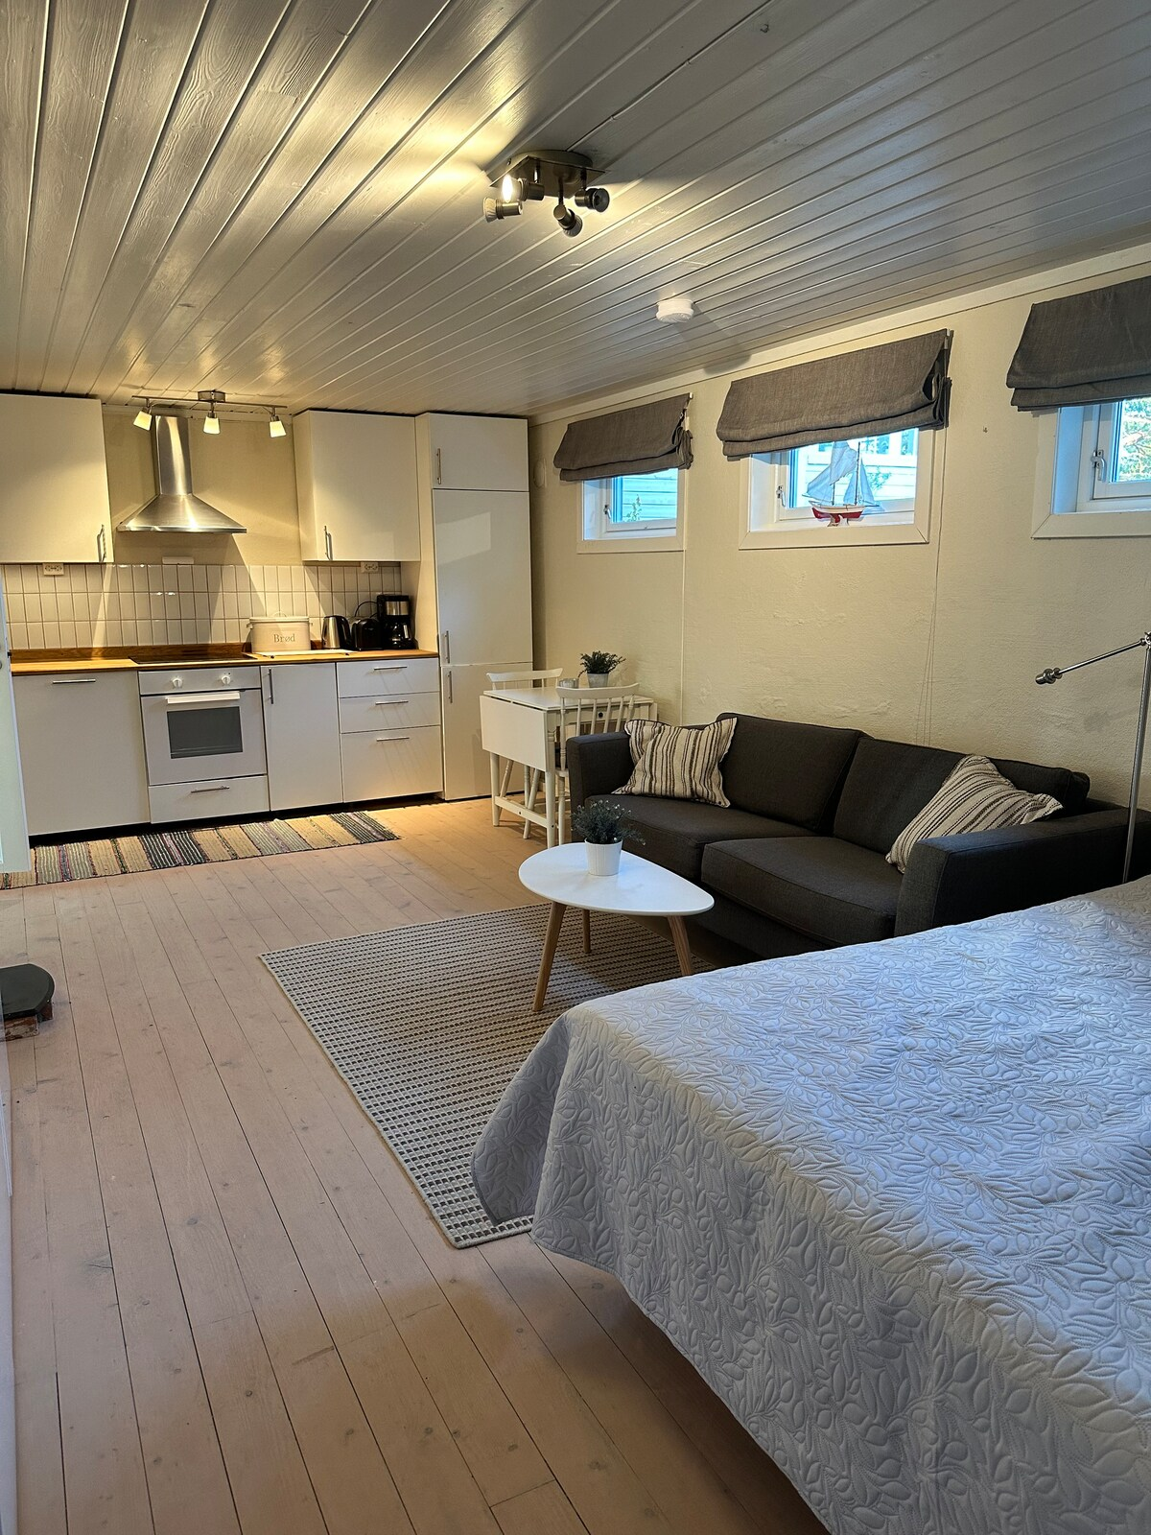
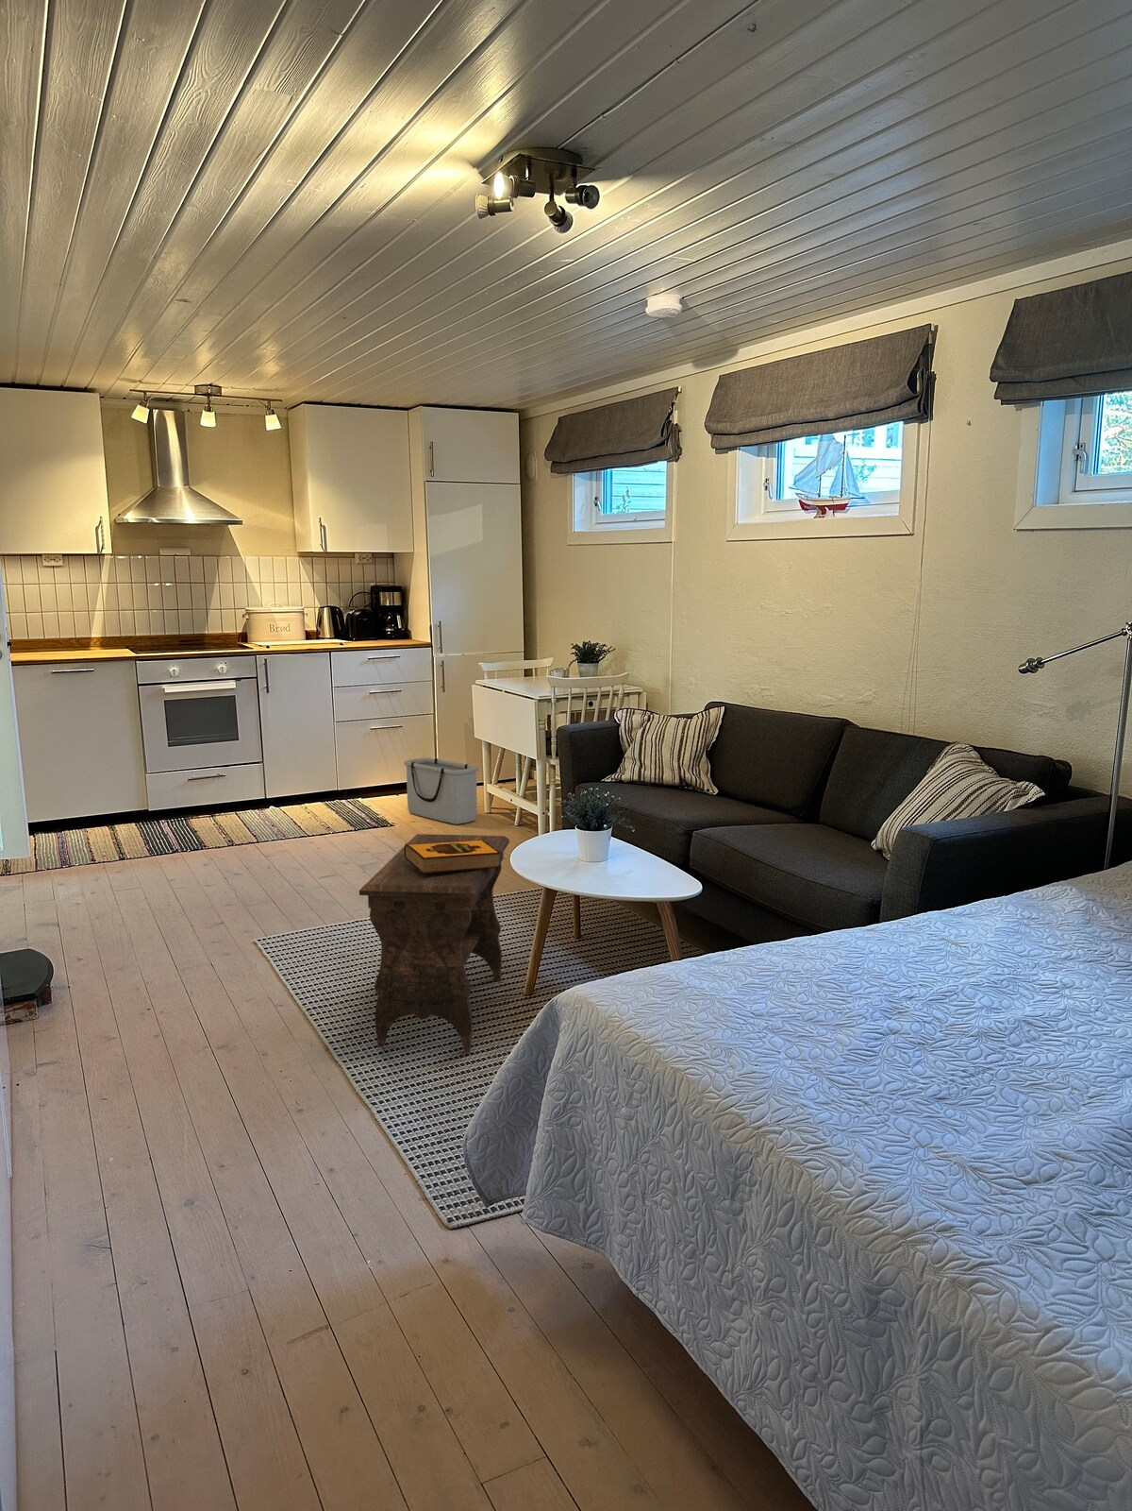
+ storage bin (440, 790)
+ hardback book (451, 857)
+ footstool (442, 935)
